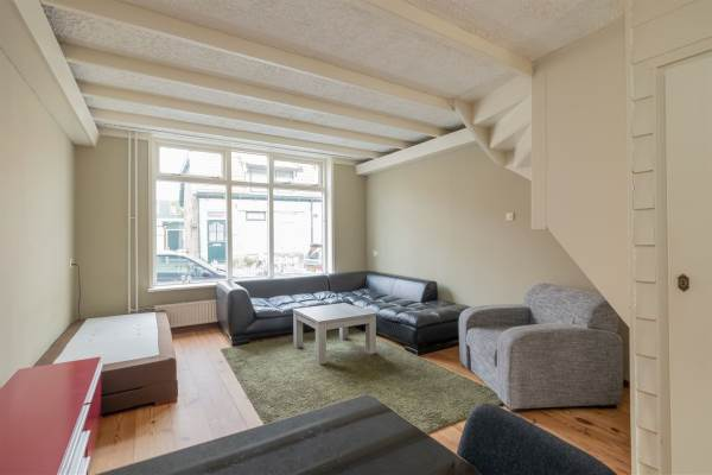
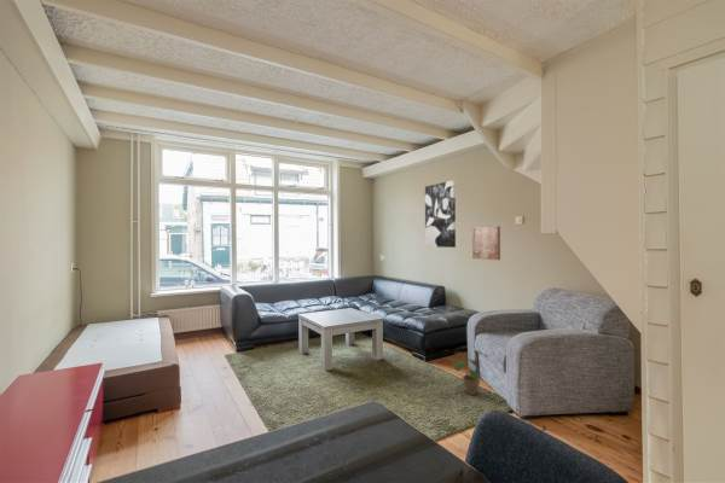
+ potted plant (470, 372)
+ wall art (439, 215)
+ wall art (486, 243)
